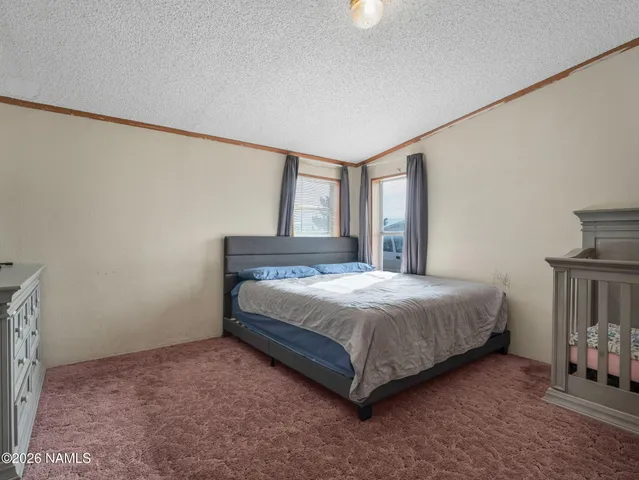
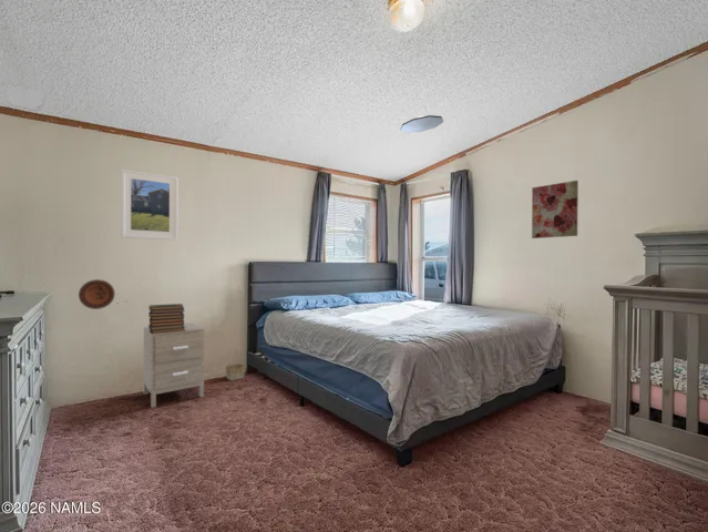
+ wall art (553, 211)
+ ceiling light (421, 122)
+ decorative plate (96, 294)
+ basket (236, 362)
+ nightstand (174, 361)
+ book stack (166, 317)
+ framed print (150, 205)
